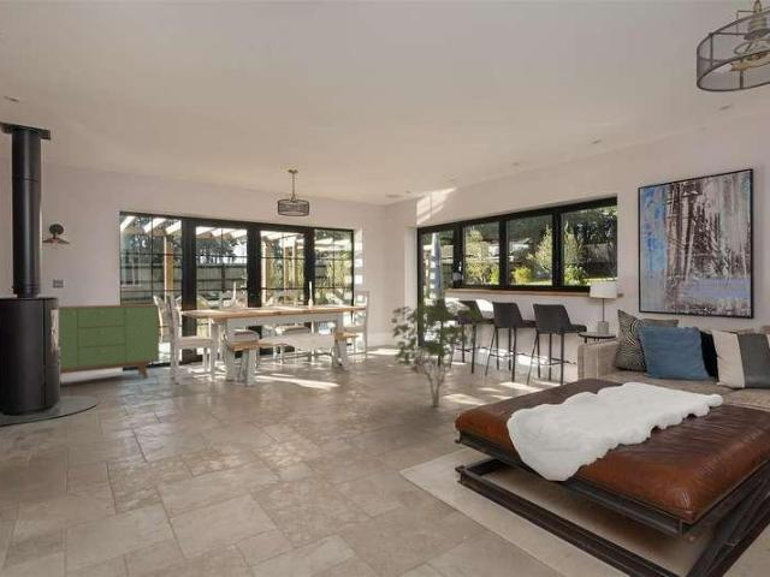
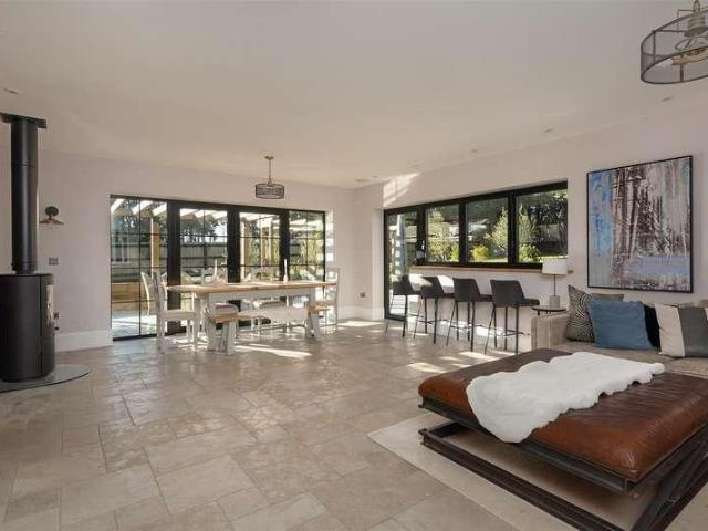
- shrub (437, 352)
- sideboard (100, 343)
